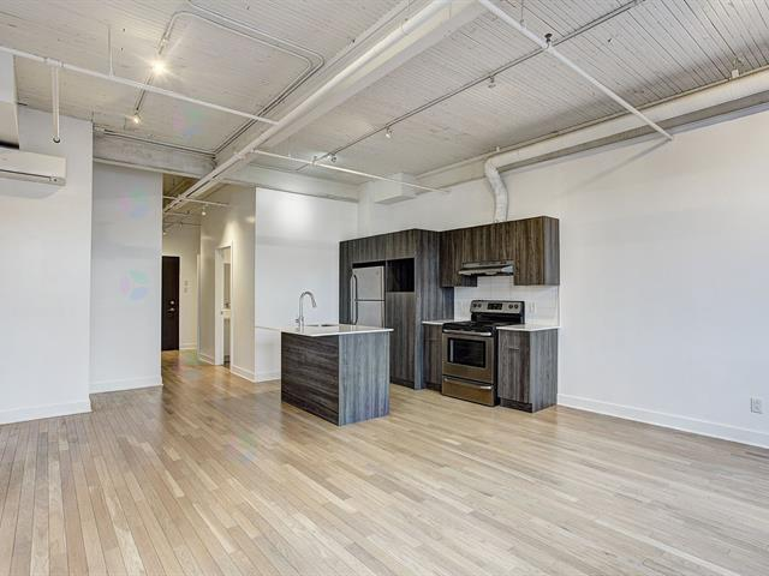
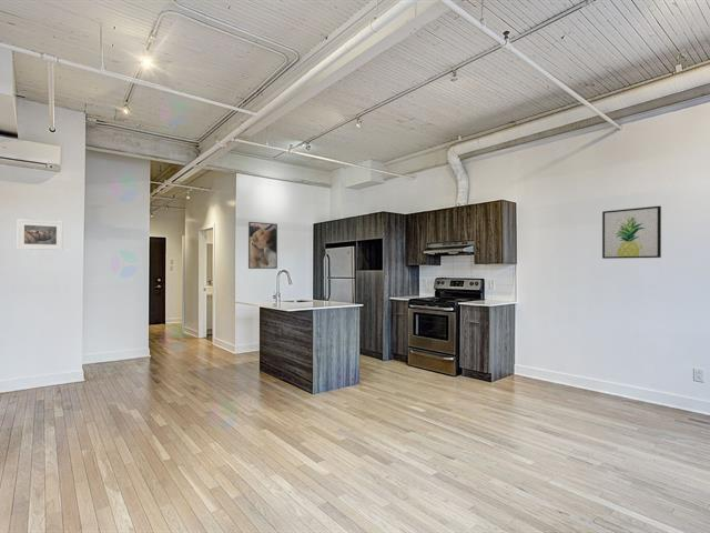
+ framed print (40, 234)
+ wall art (630, 233)
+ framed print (263, 245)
